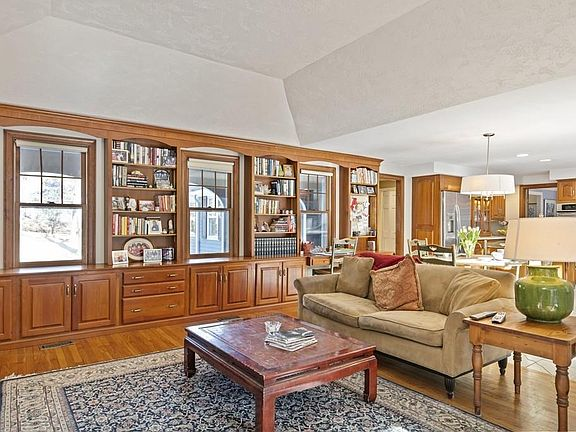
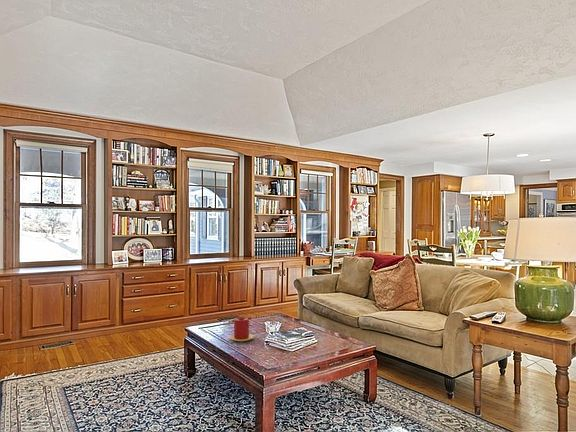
+ candle (241, 328)
